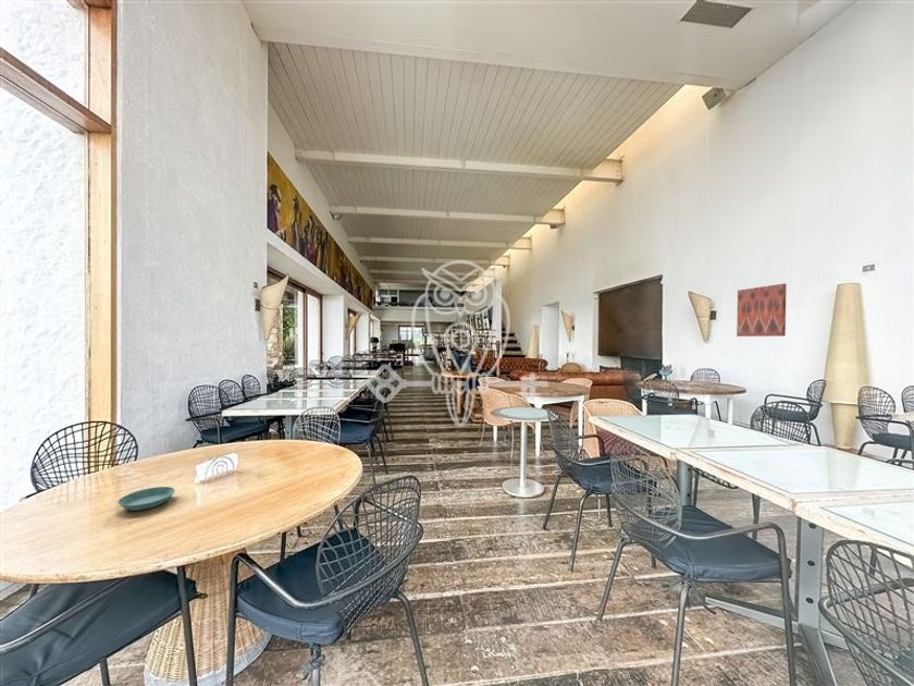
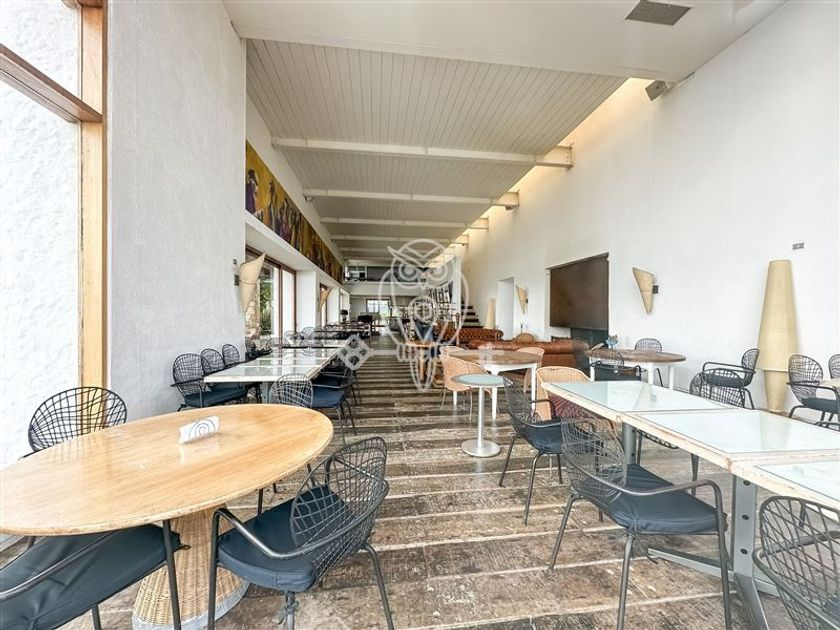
- saucer (147, 499)
- wall art (759, 311)
